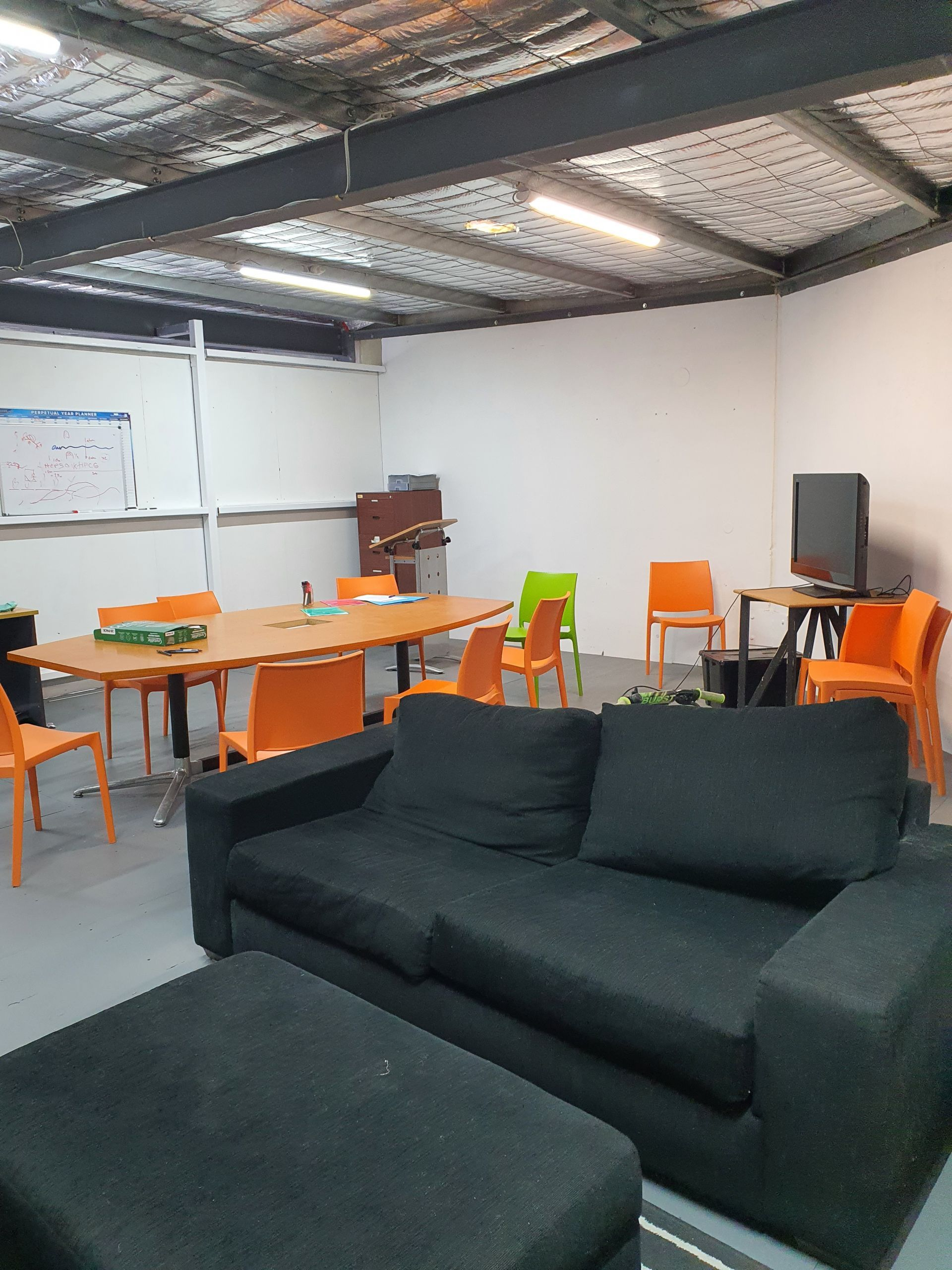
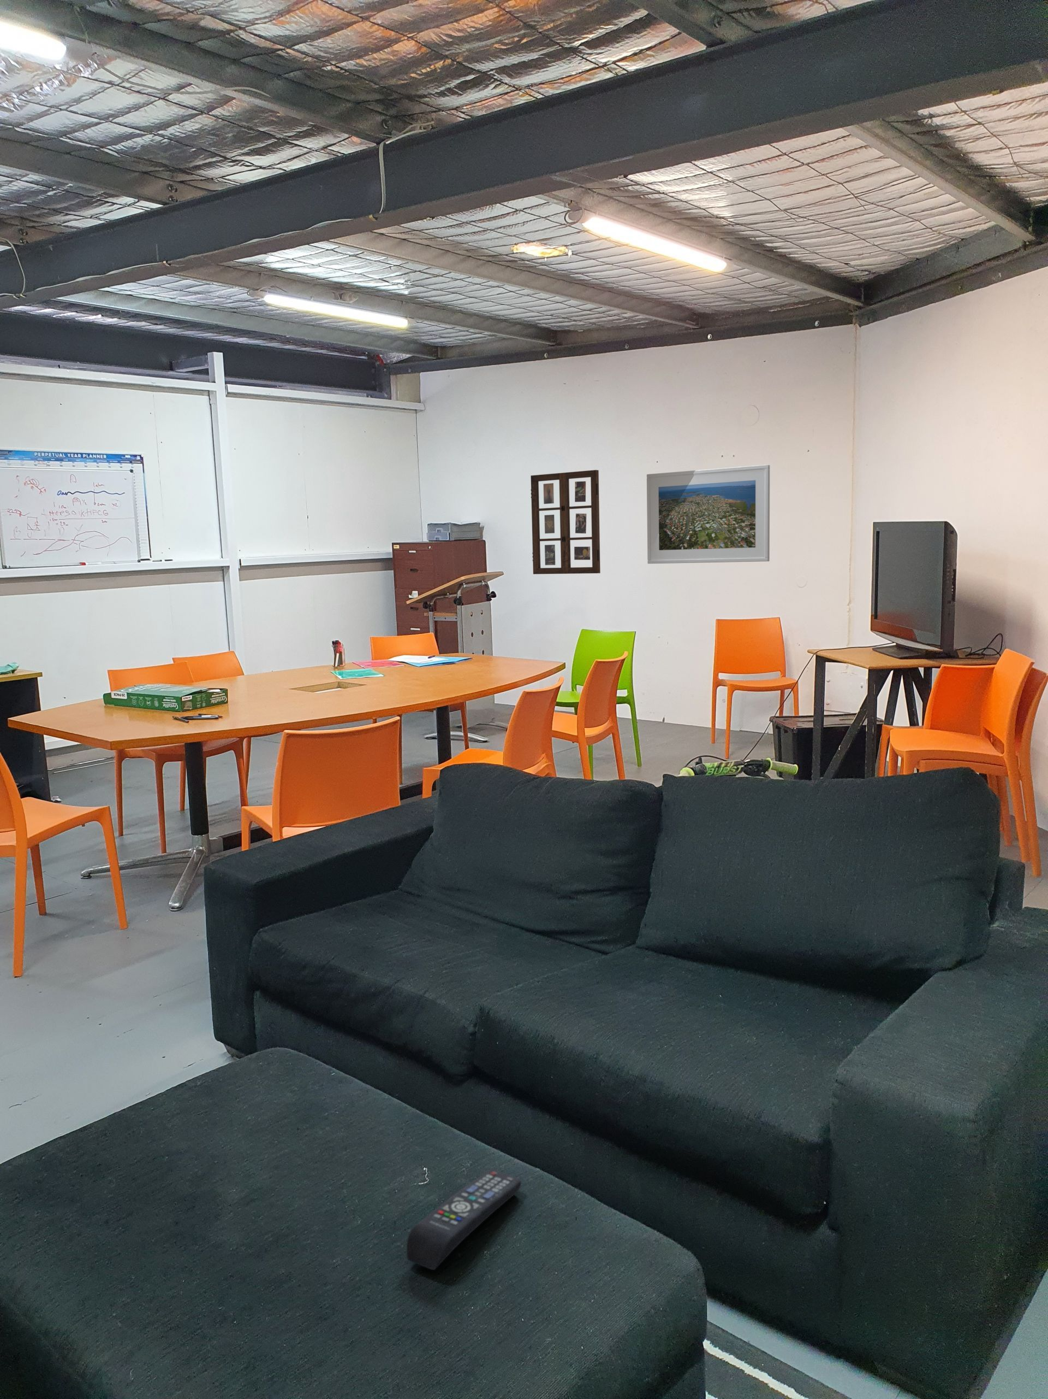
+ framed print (706, 516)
+ picture frame (565, 523)
+ remote control (465, 1212)
